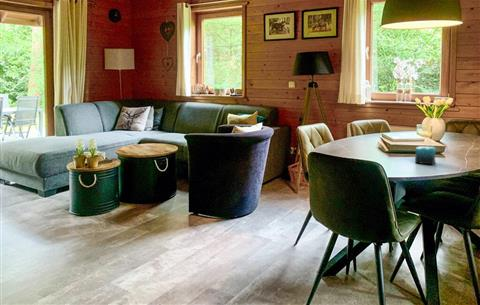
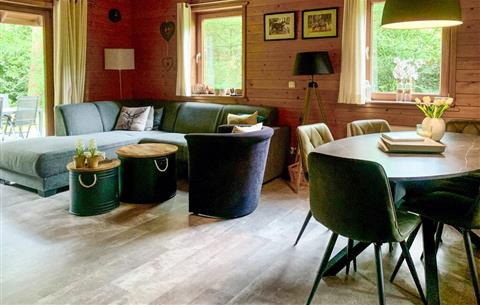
- candle (426, 151)
